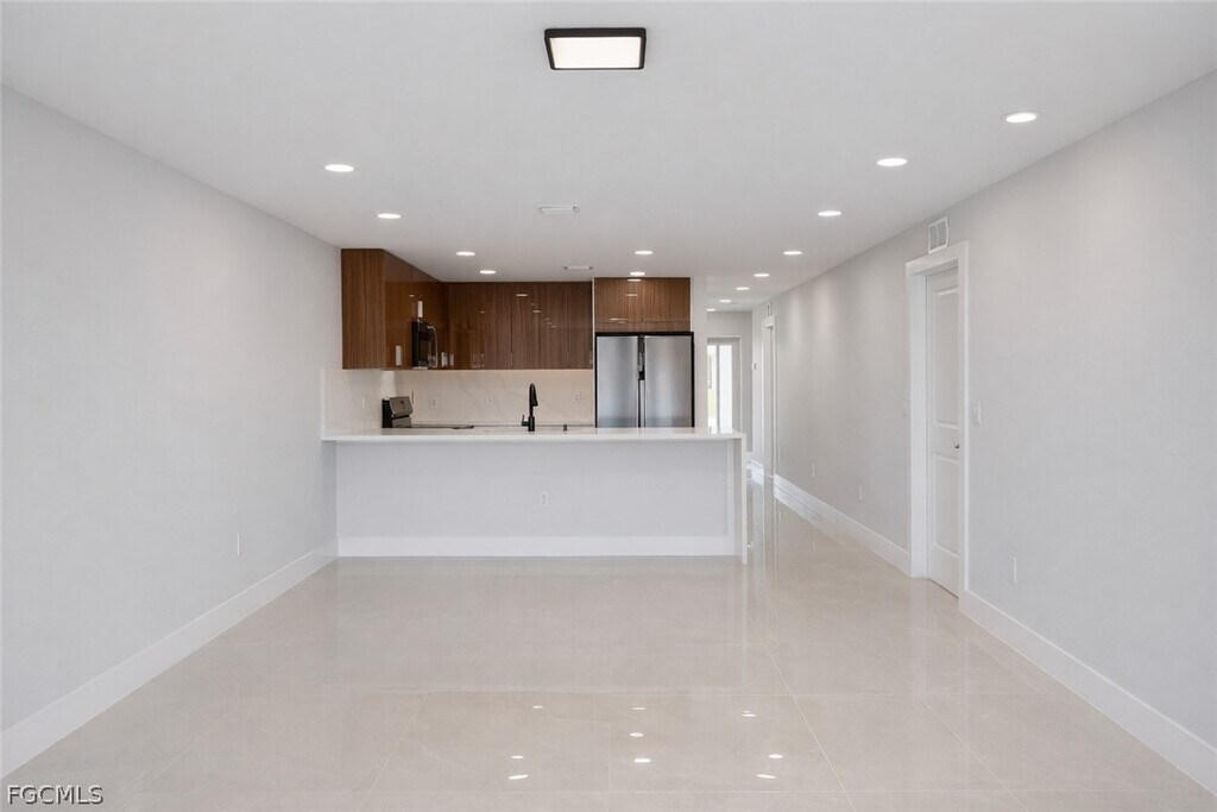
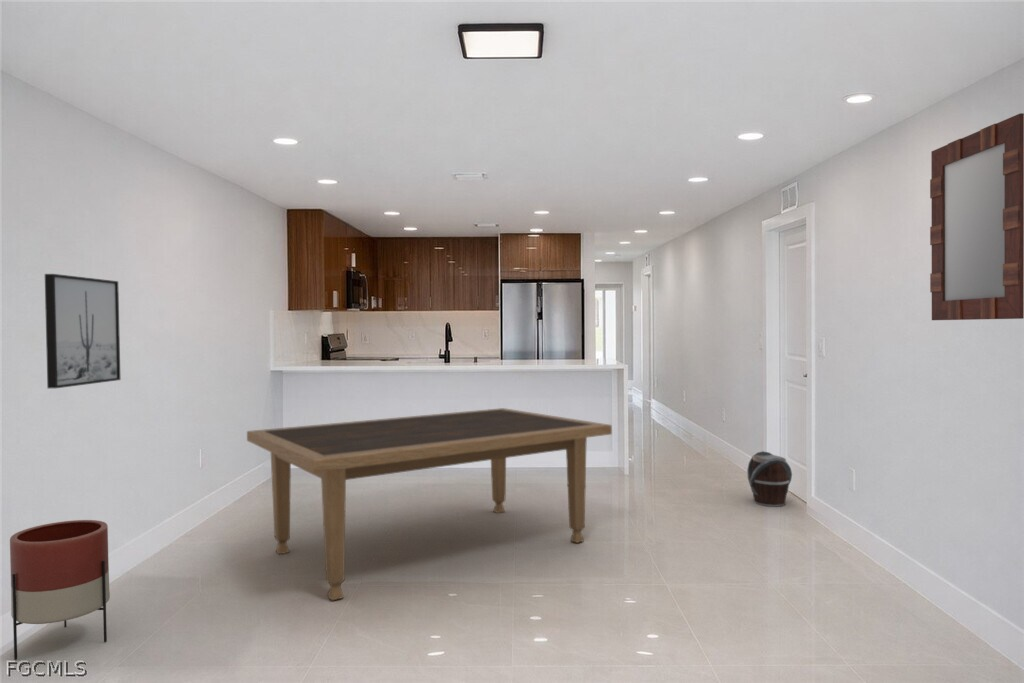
+ bucket (769, 478)
+ dining table (428, 468)
+ home mirror (972, 227)
+ planter (62, 586)
+ wall art (85, 330)
